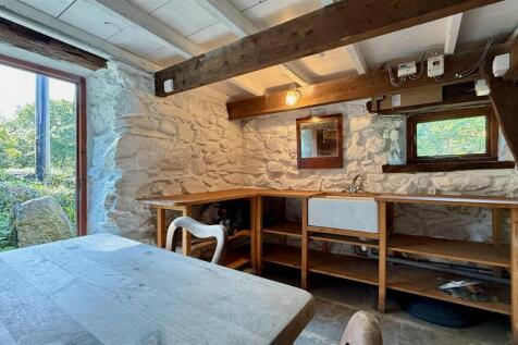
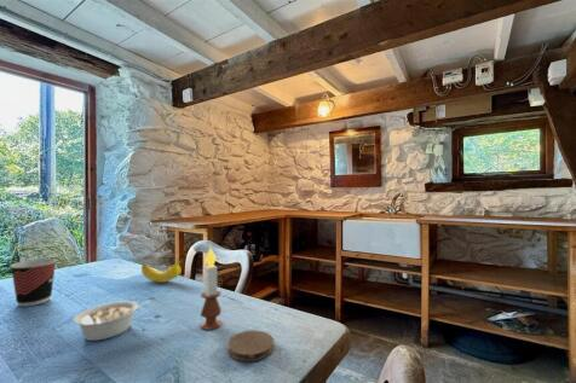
+ banana (162, 272)
+ cup (34, 282)
+ coaster (250, 344)
+ legume (110, 318)
+ candle (211, 285)
